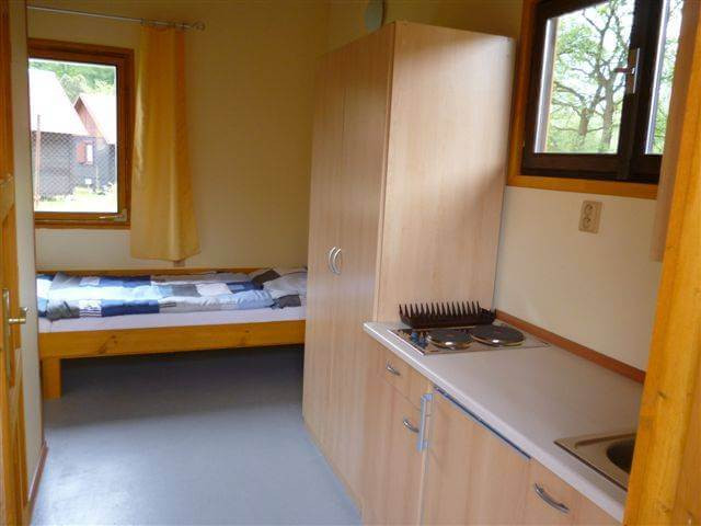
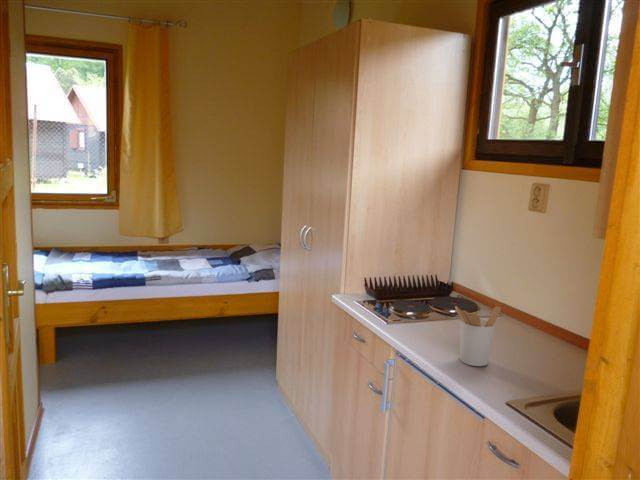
+ utensil holder (473, 333)
